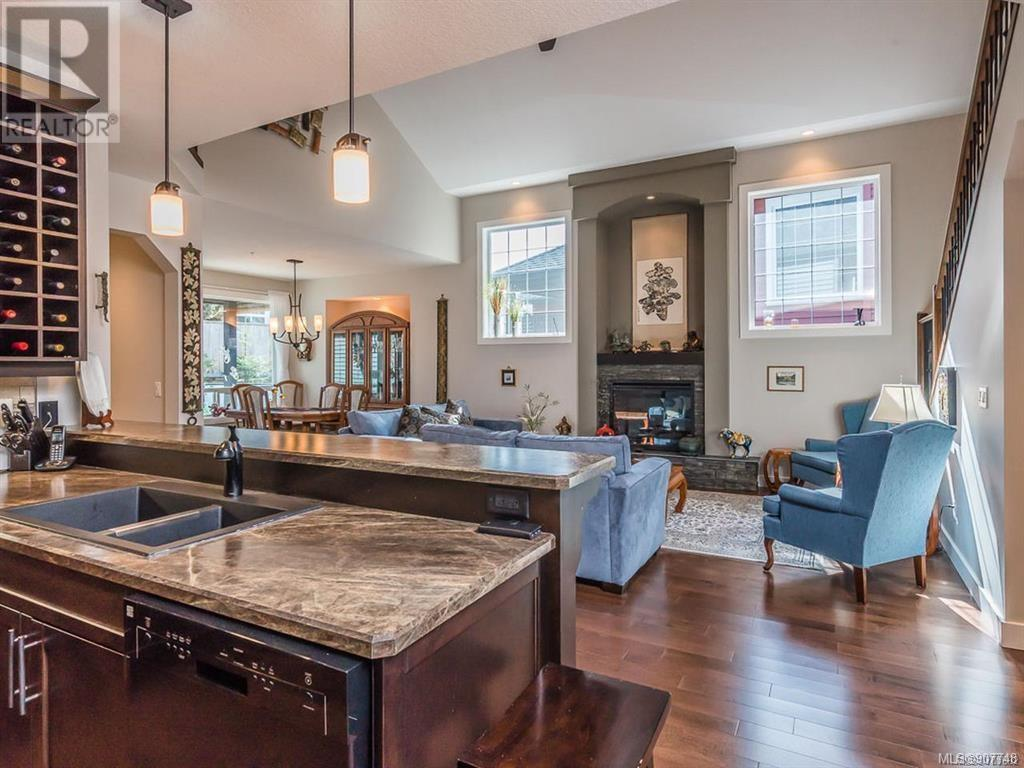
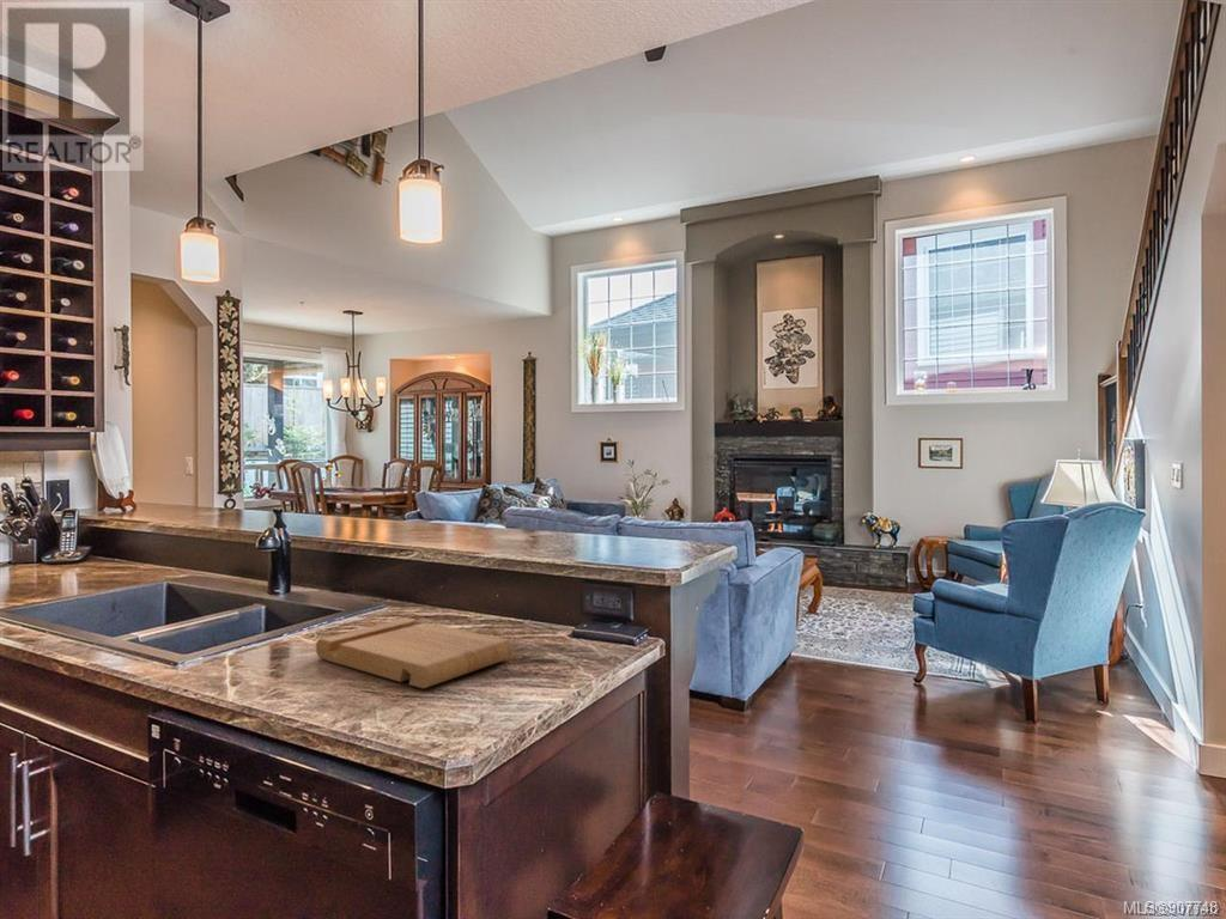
+ cutting board (413, 649)
